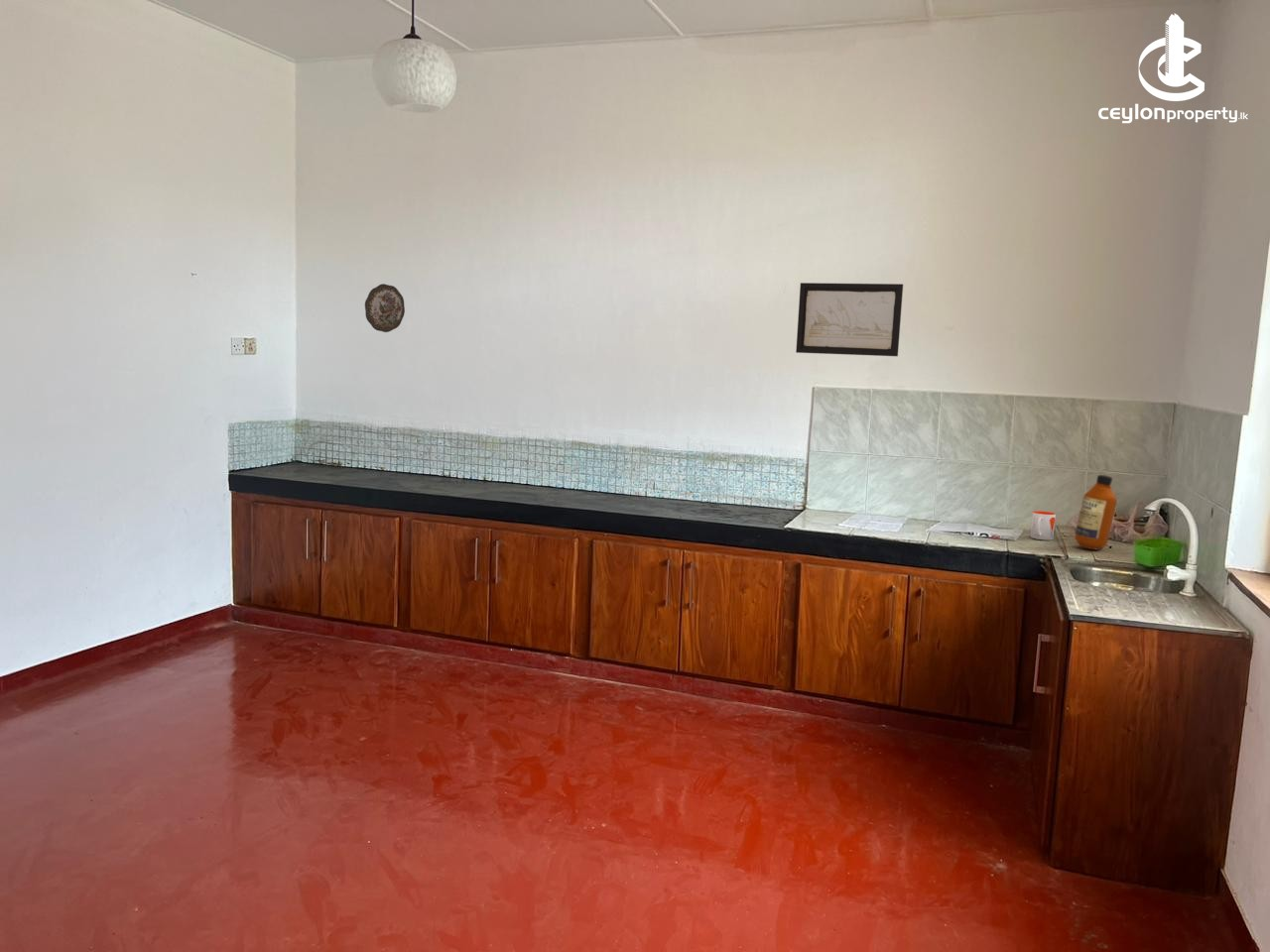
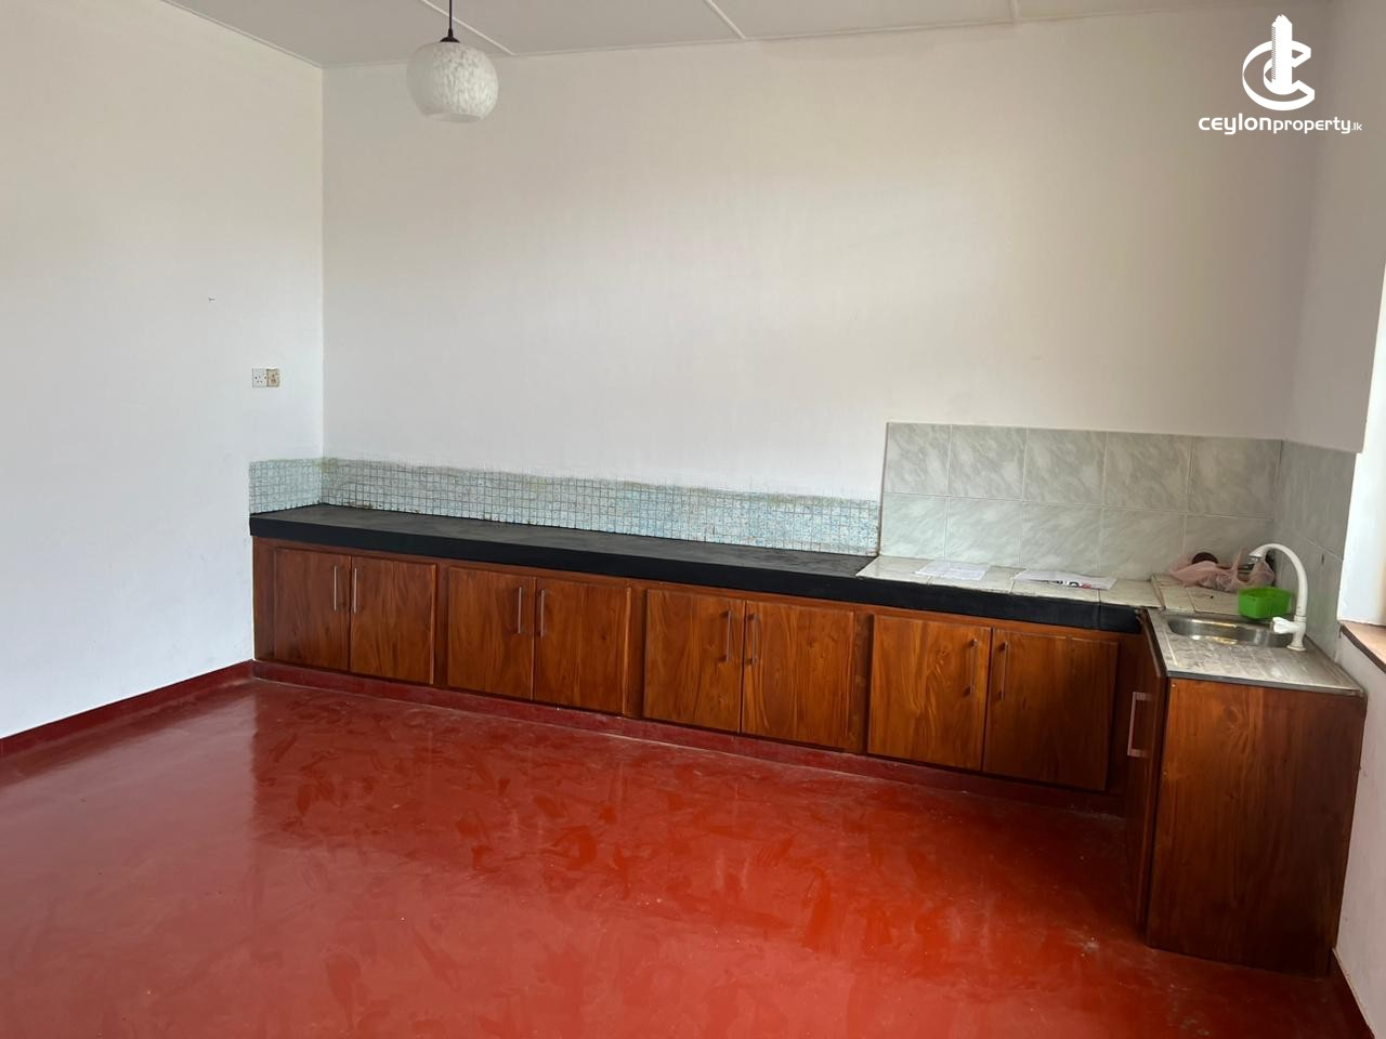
- decorative plate (385, 307)
- bottle (1096, 512)
- wall art (848, 318)
- mug (1041, 526)
